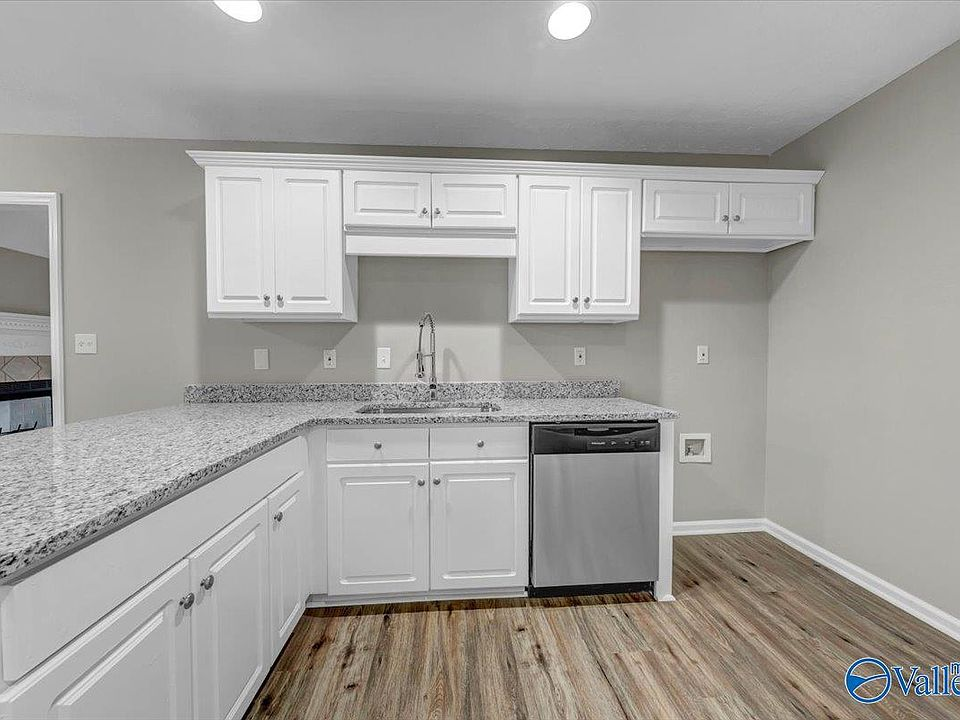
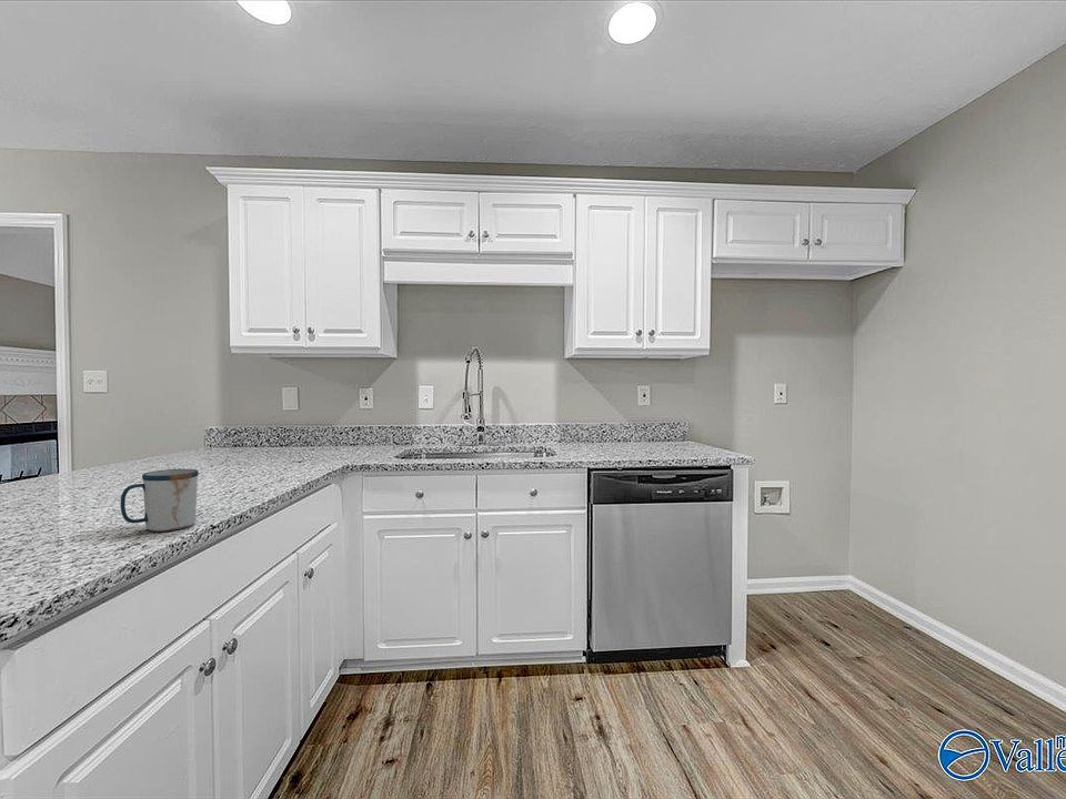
+ mug (164, 499)
